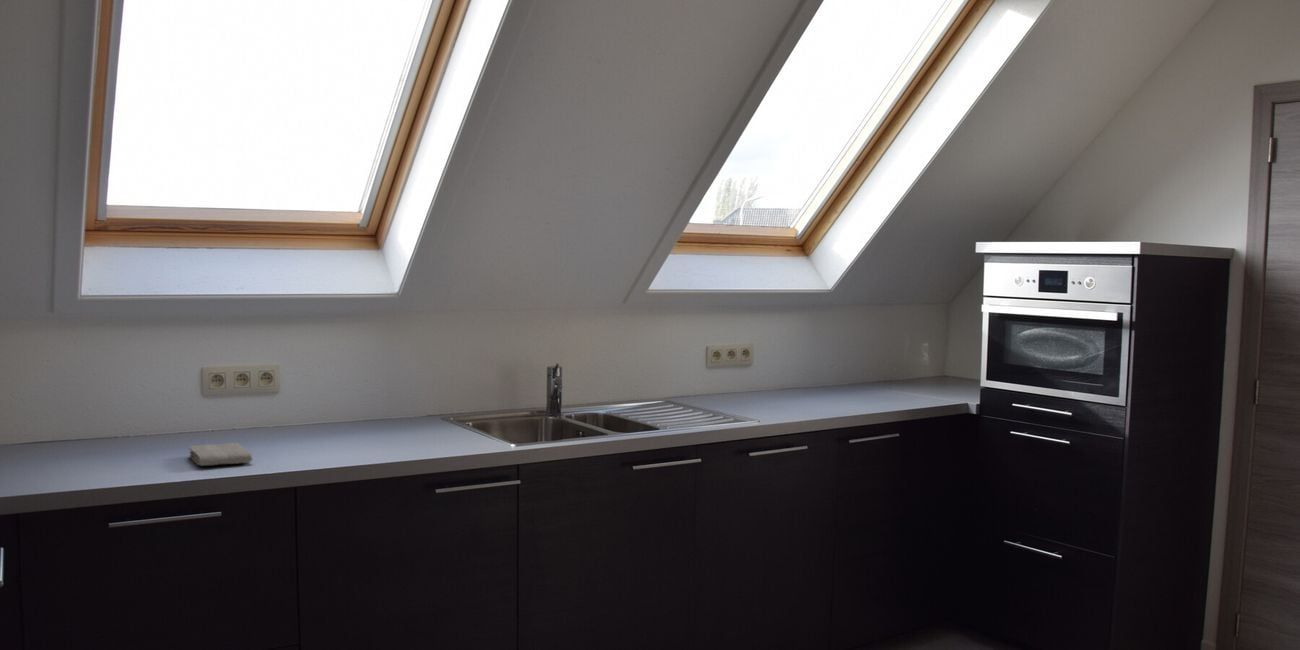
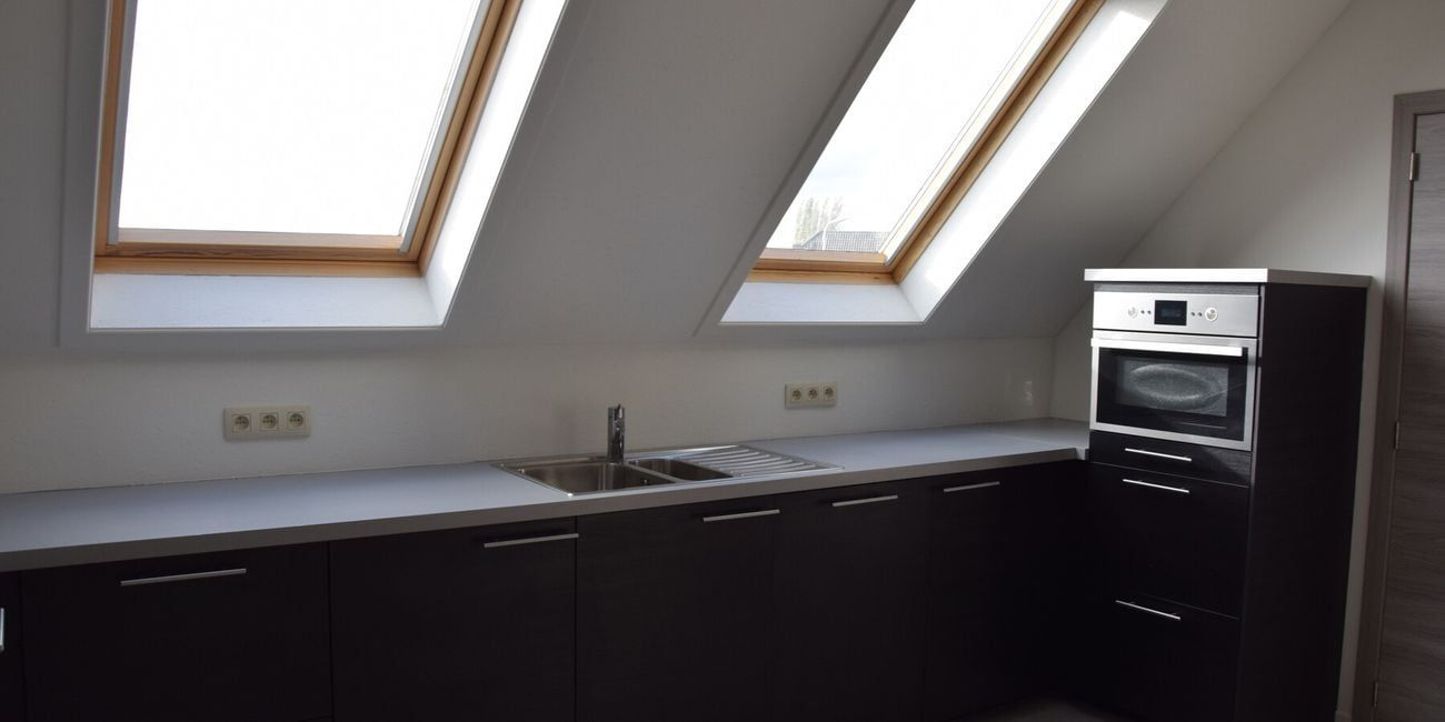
- washcloth (219, 453)
